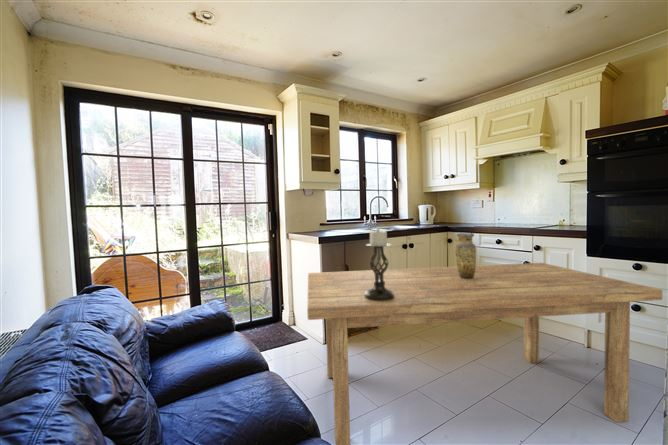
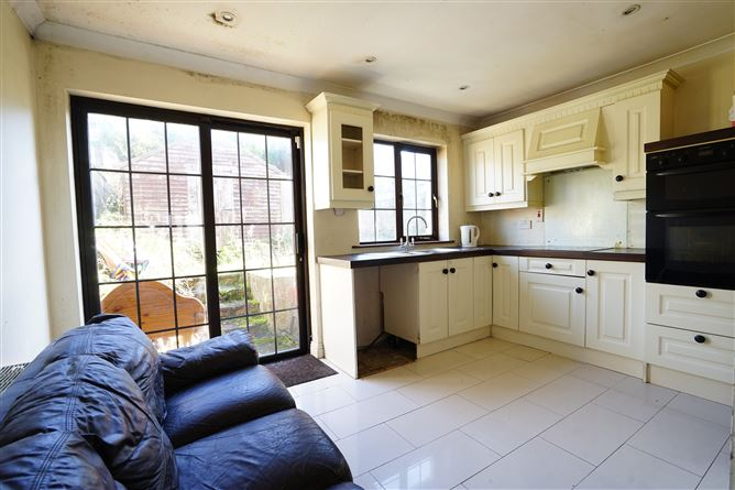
- candle holder (378, 262)
- dining table (454, 321)
- vase (465, 255)
